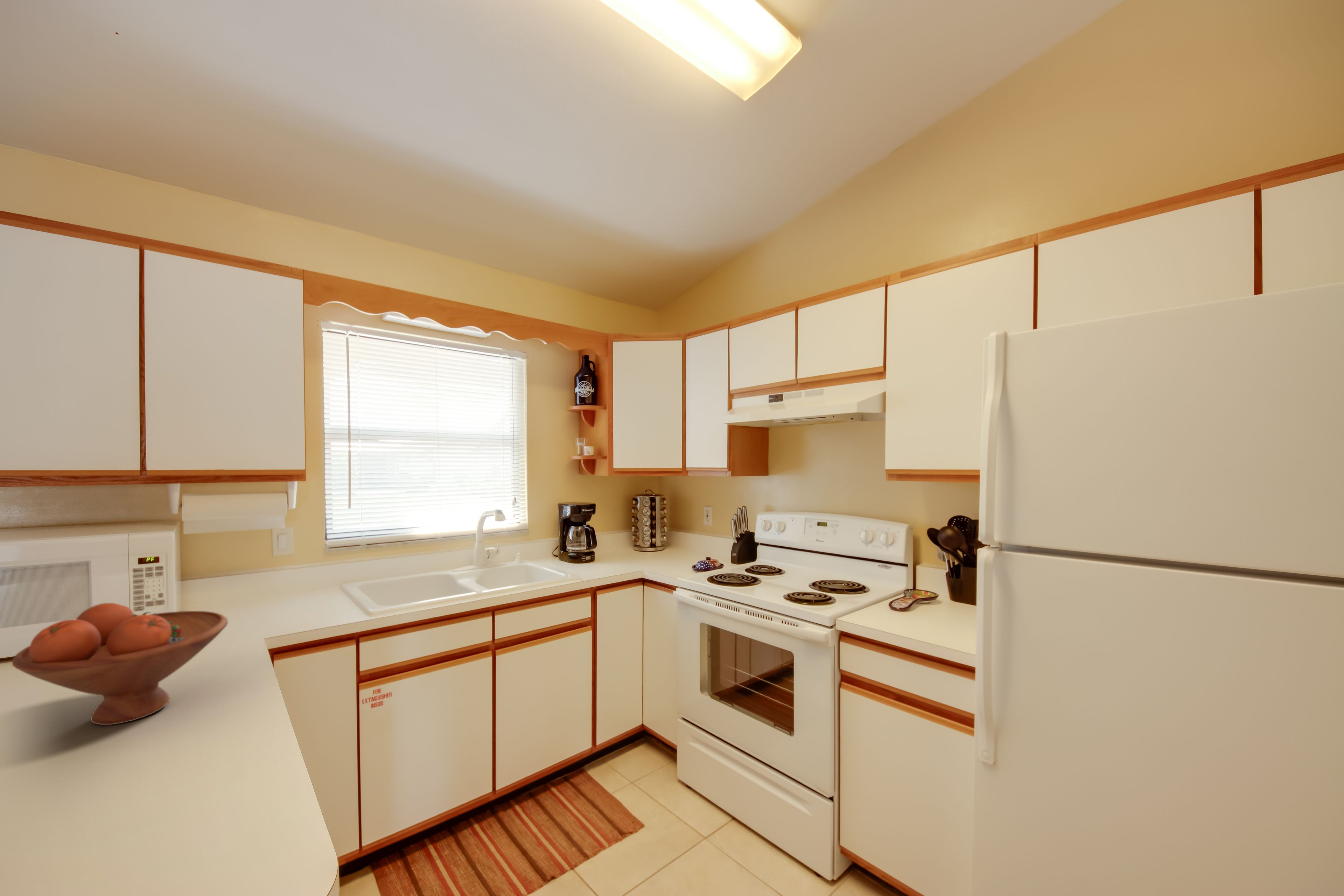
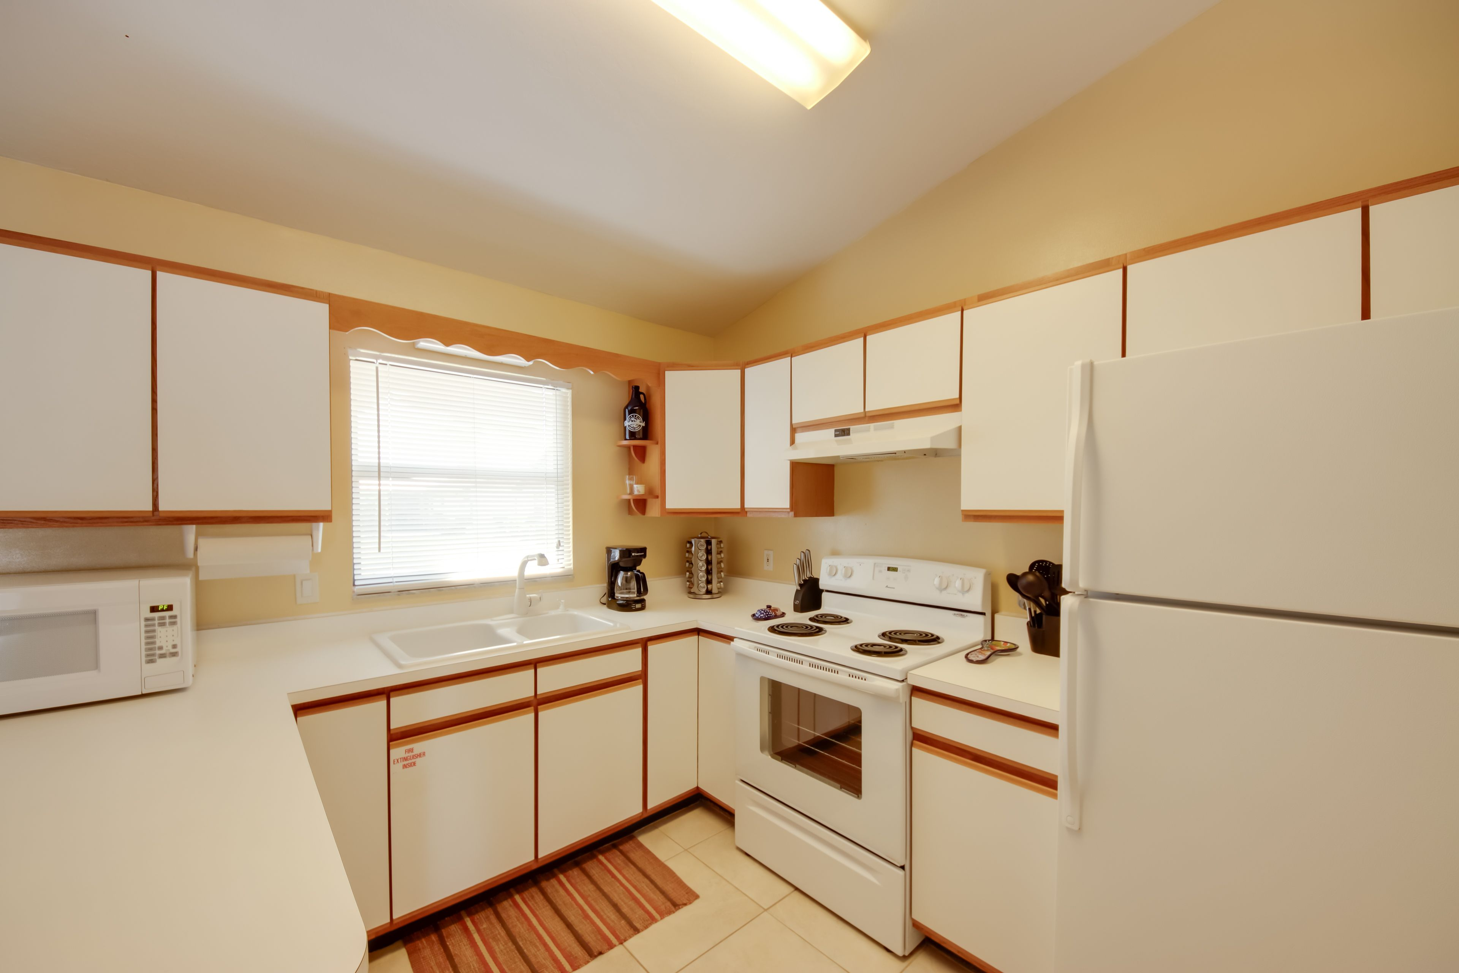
- fruit bowl (131, 658)
